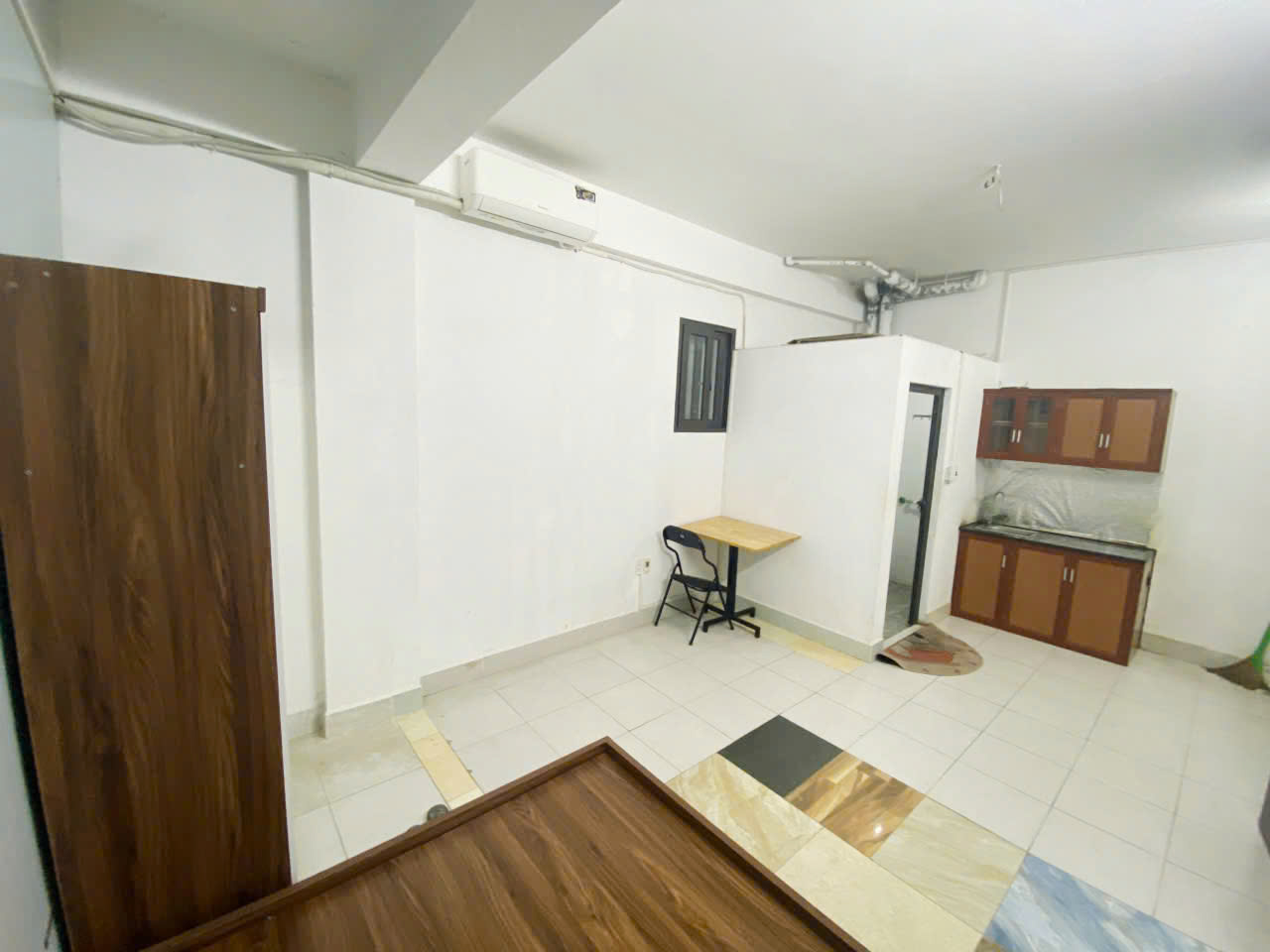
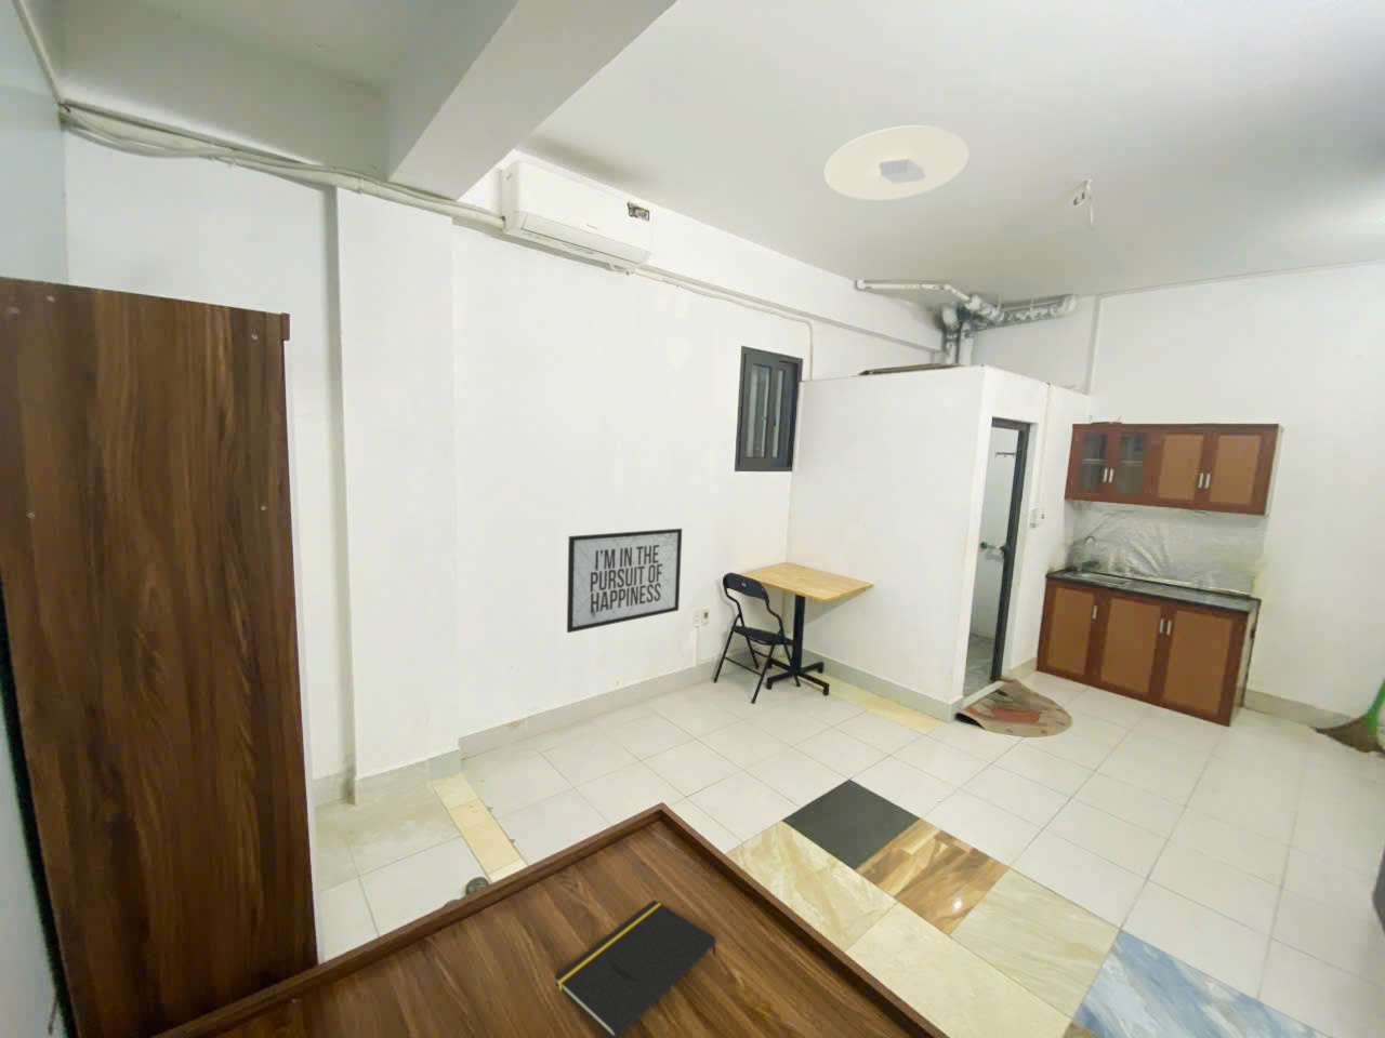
+ notepad (637, 959)
+ mirror (627, 577)
+ ceiling light (894, 160)
